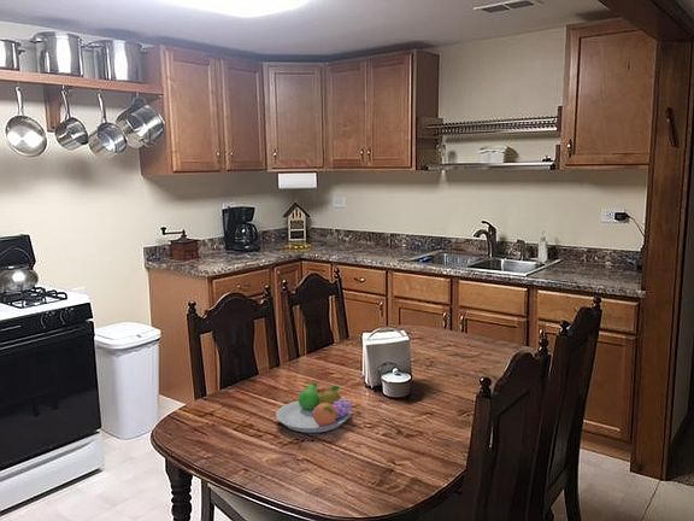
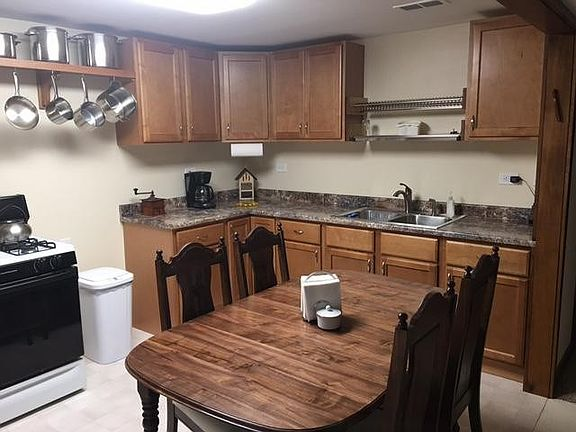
- fruit bowl (314, 404)
